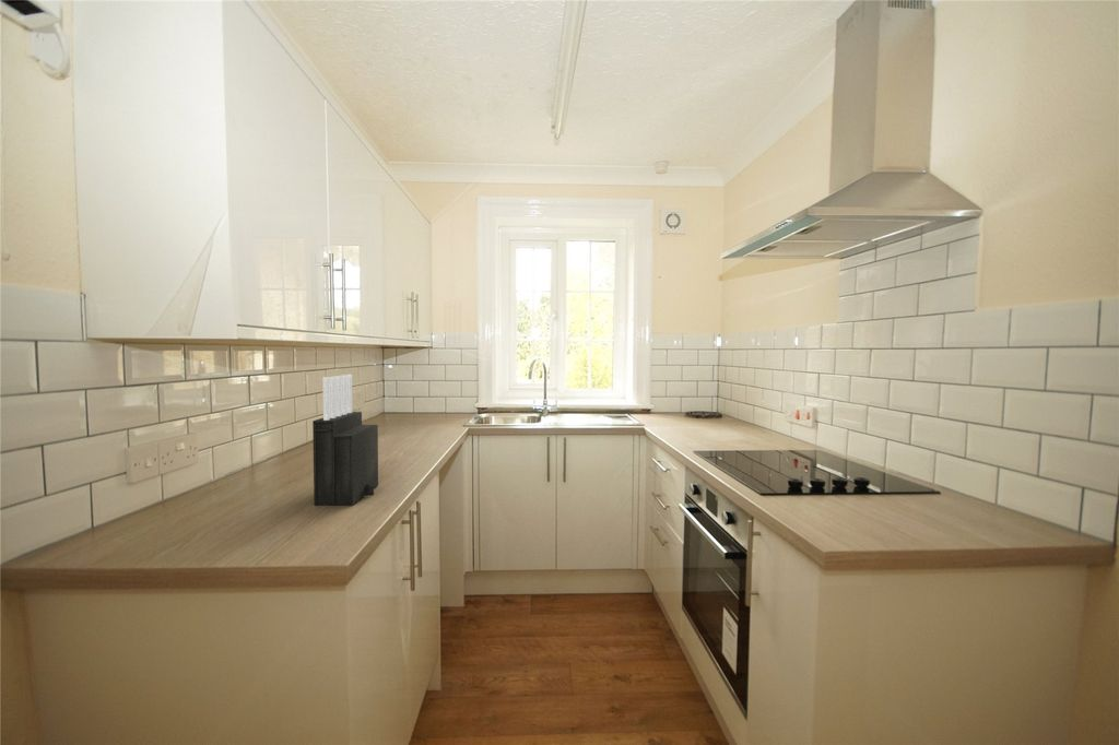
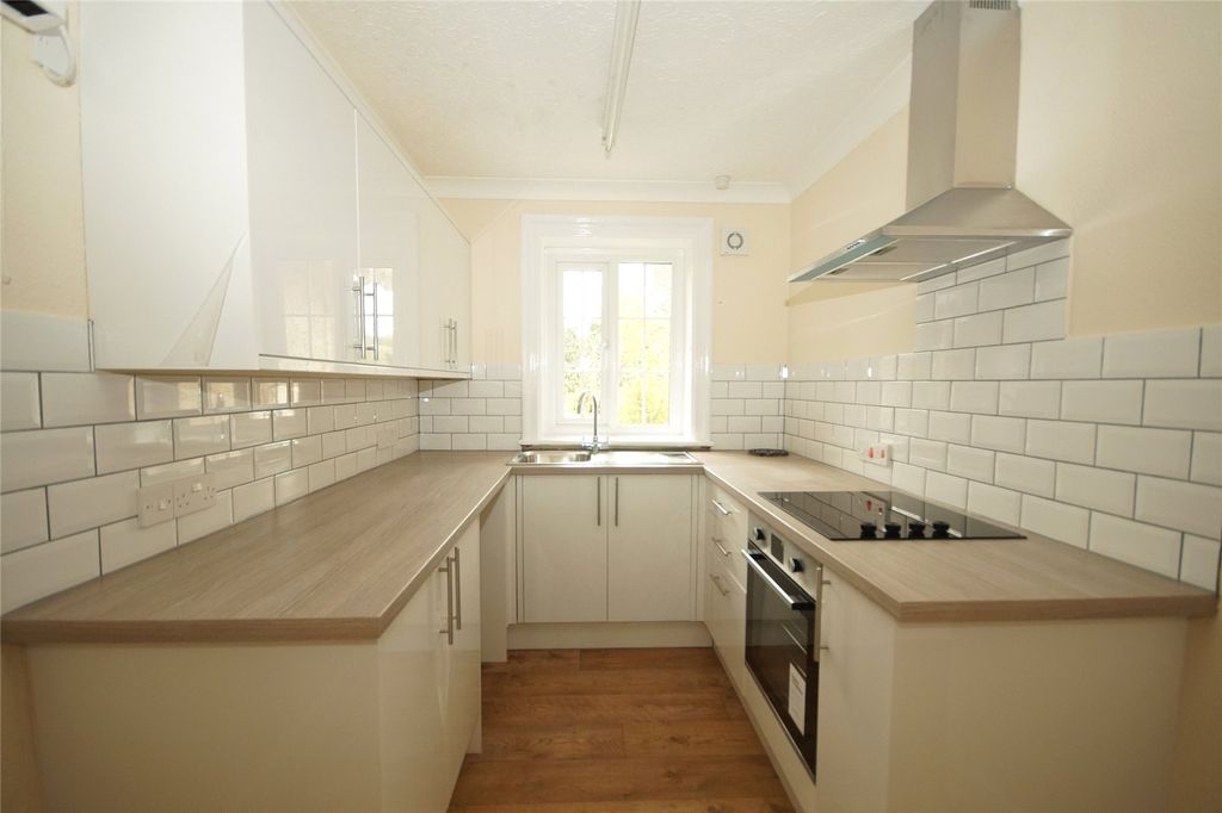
- knife block (351, 435)
